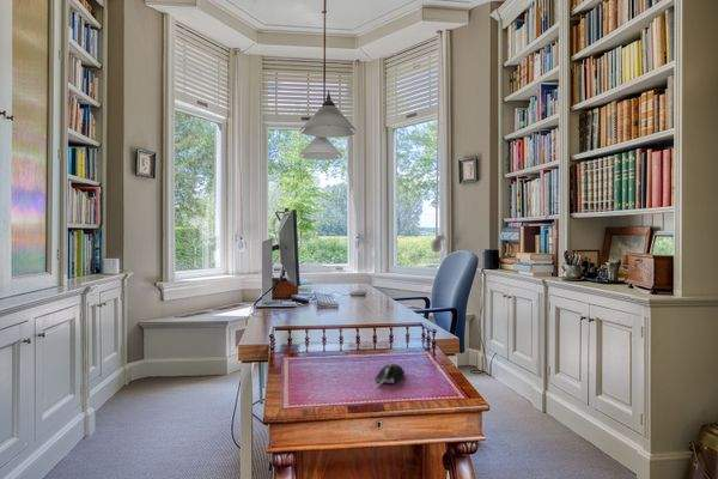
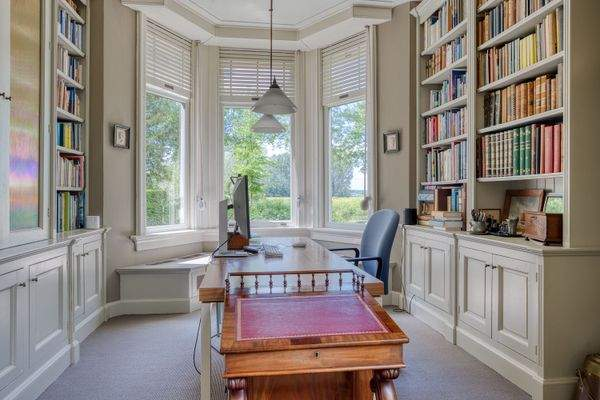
- computer mouse (385, 374)
